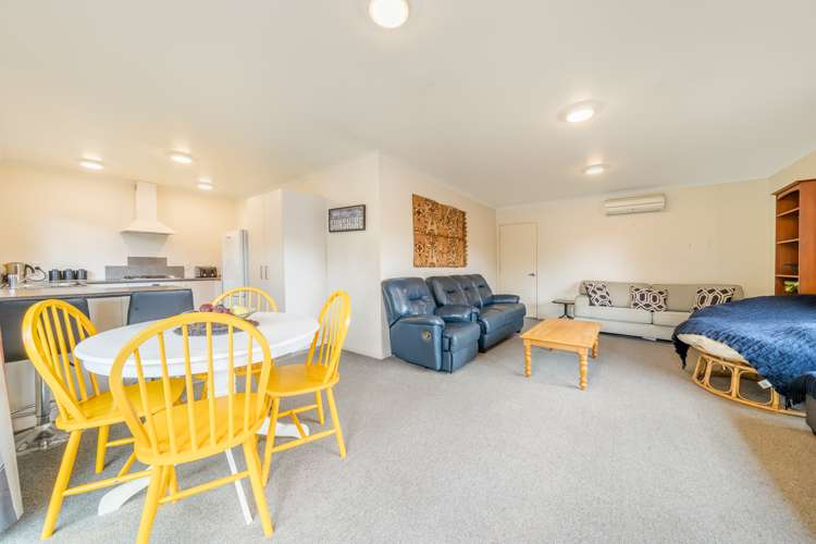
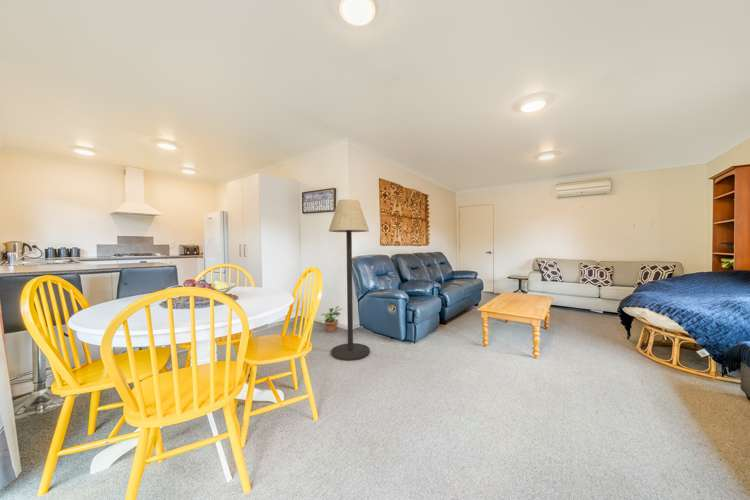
+ floor lamp (349, 276)
+ potted plant (331, 318)
